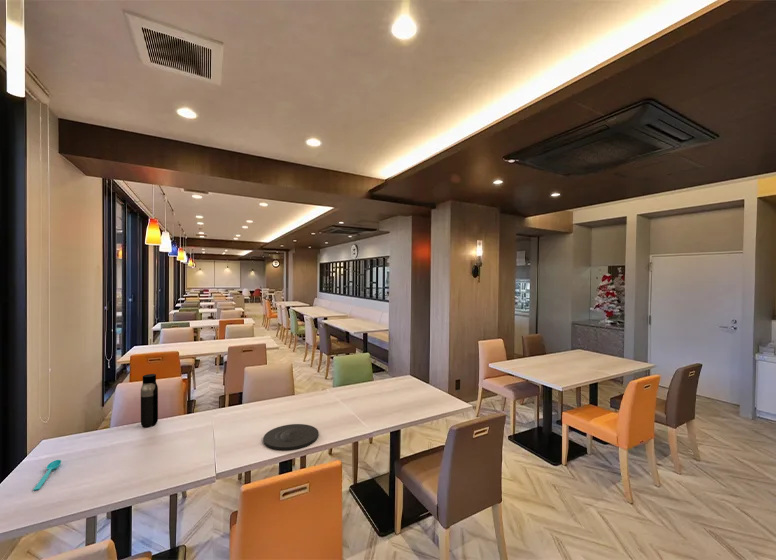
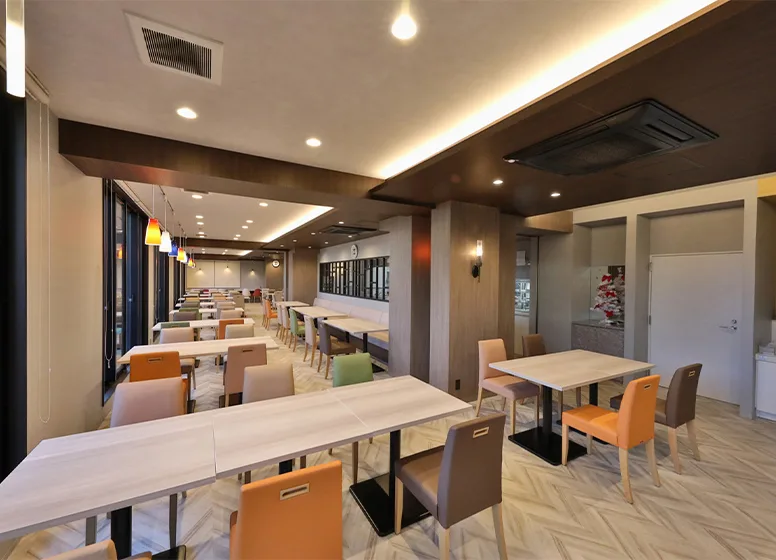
- spoon (47, 473)
- water bottle (149, 400)
- plate (291, 434)
